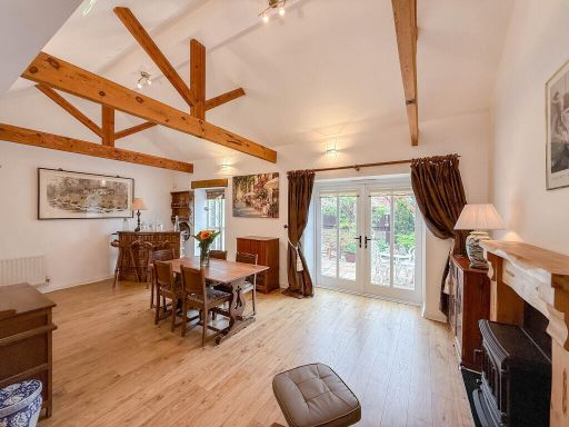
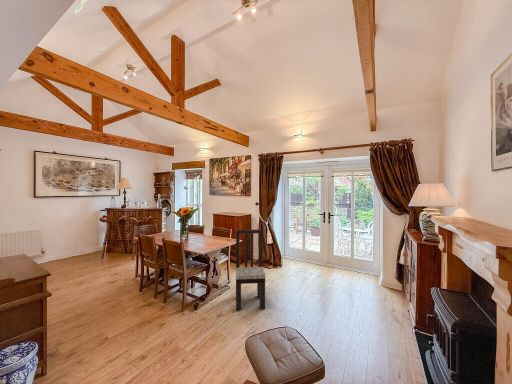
+ dining chair (249, 267)
